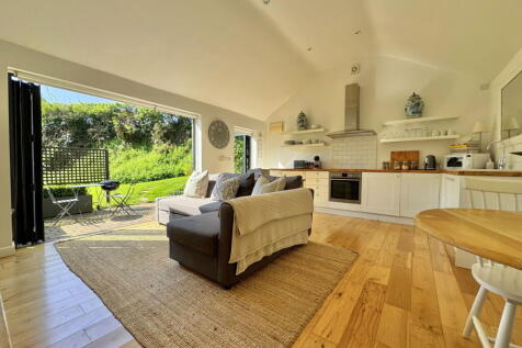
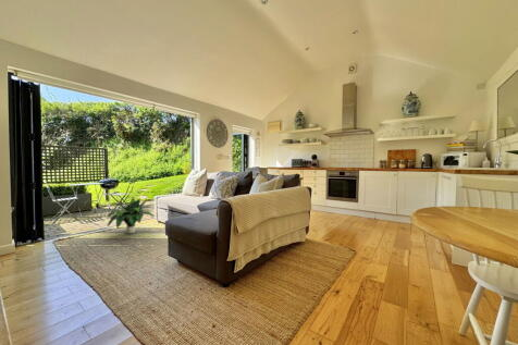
+ potted plant (132, 214)
